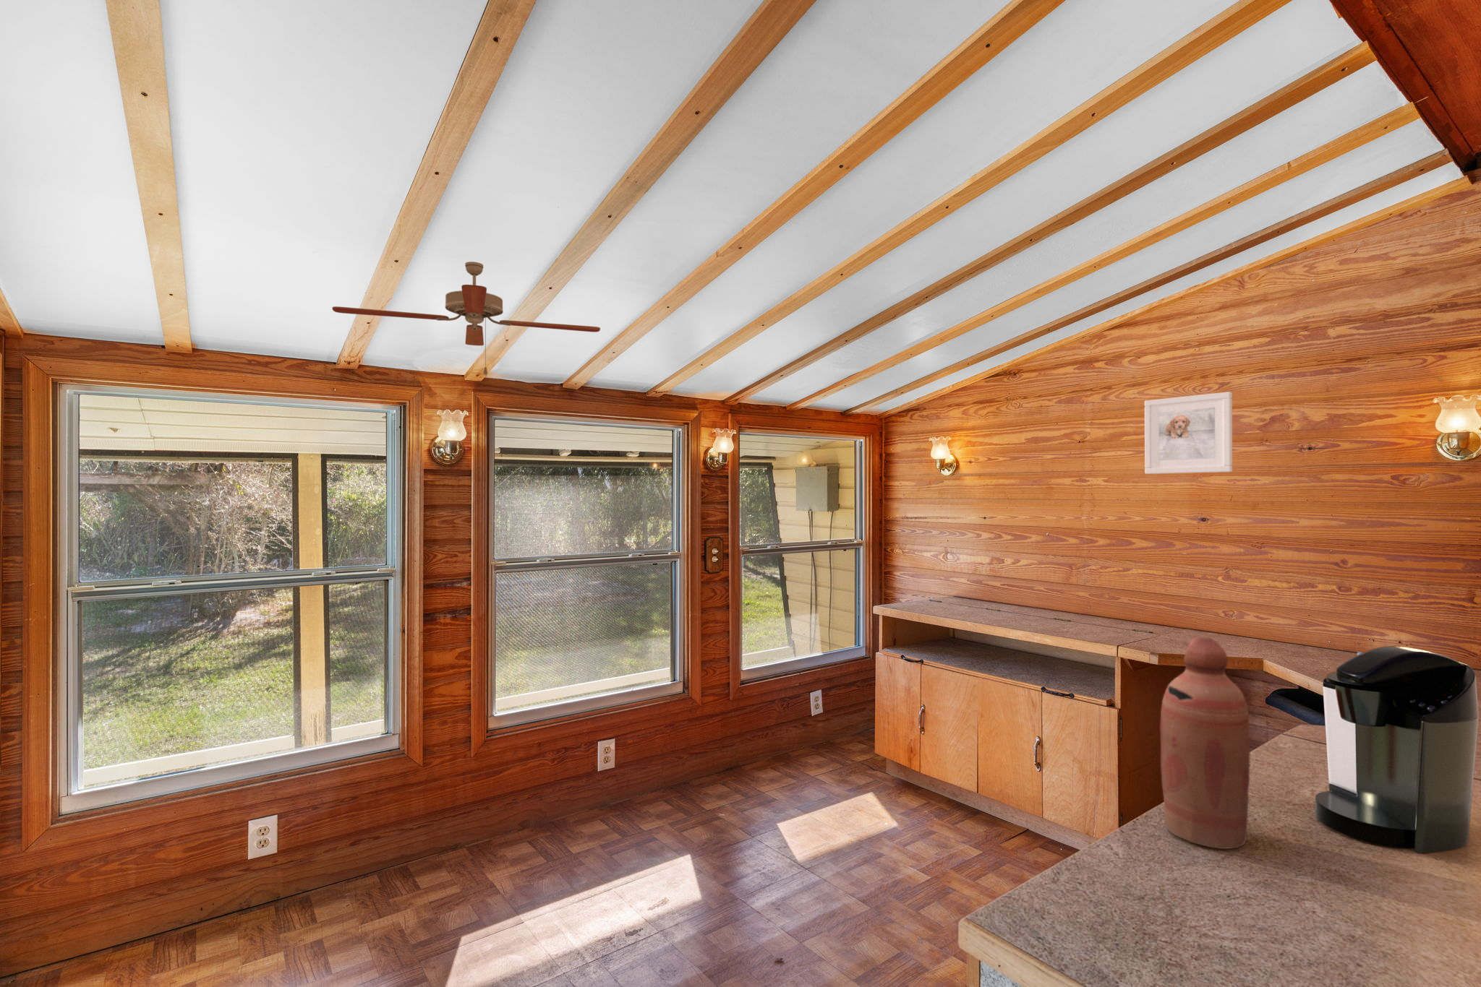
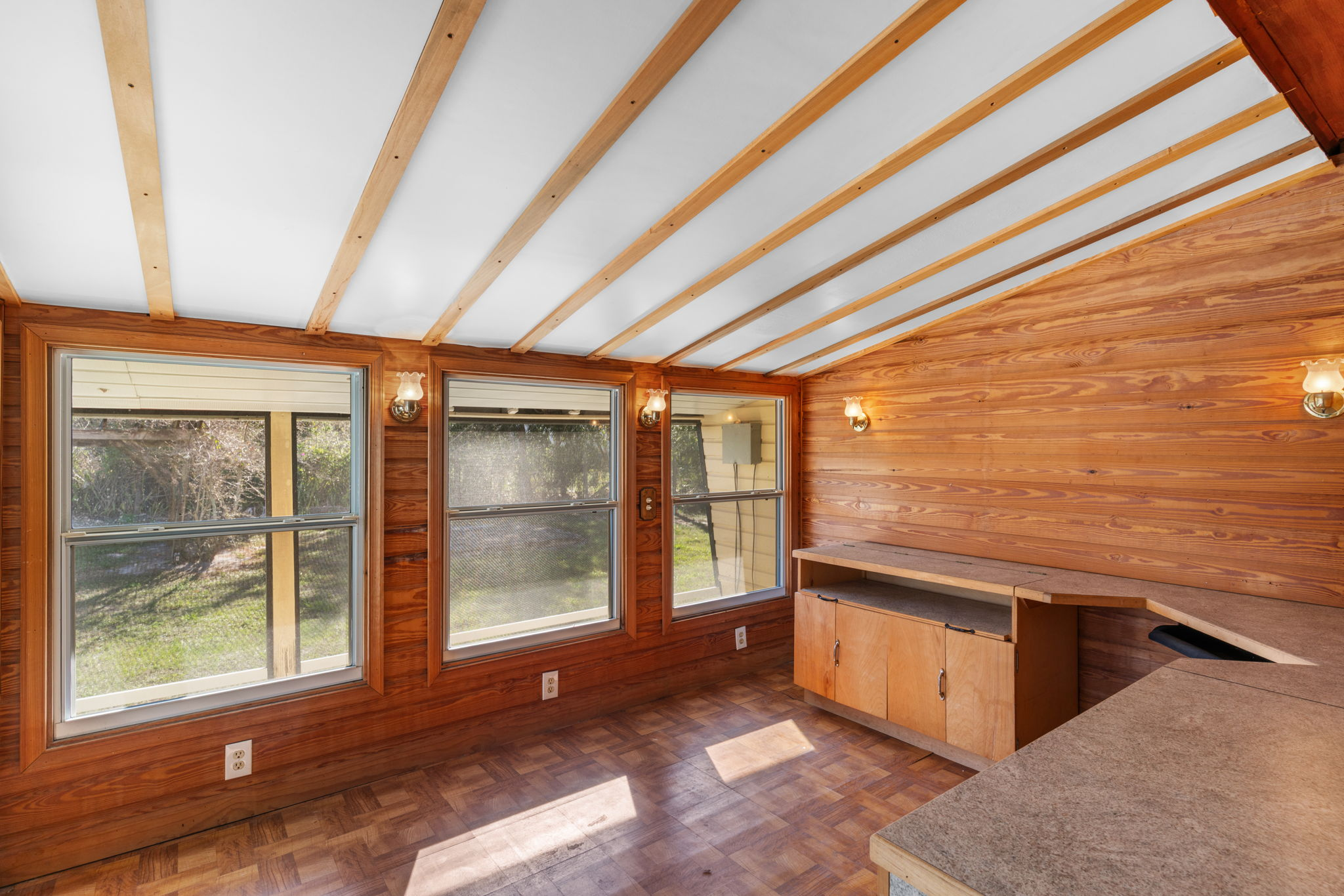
- coffee maker (1368, 726)
- ceiling fan (474, 319)
- bottle (1203, 735)
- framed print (1186, 434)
